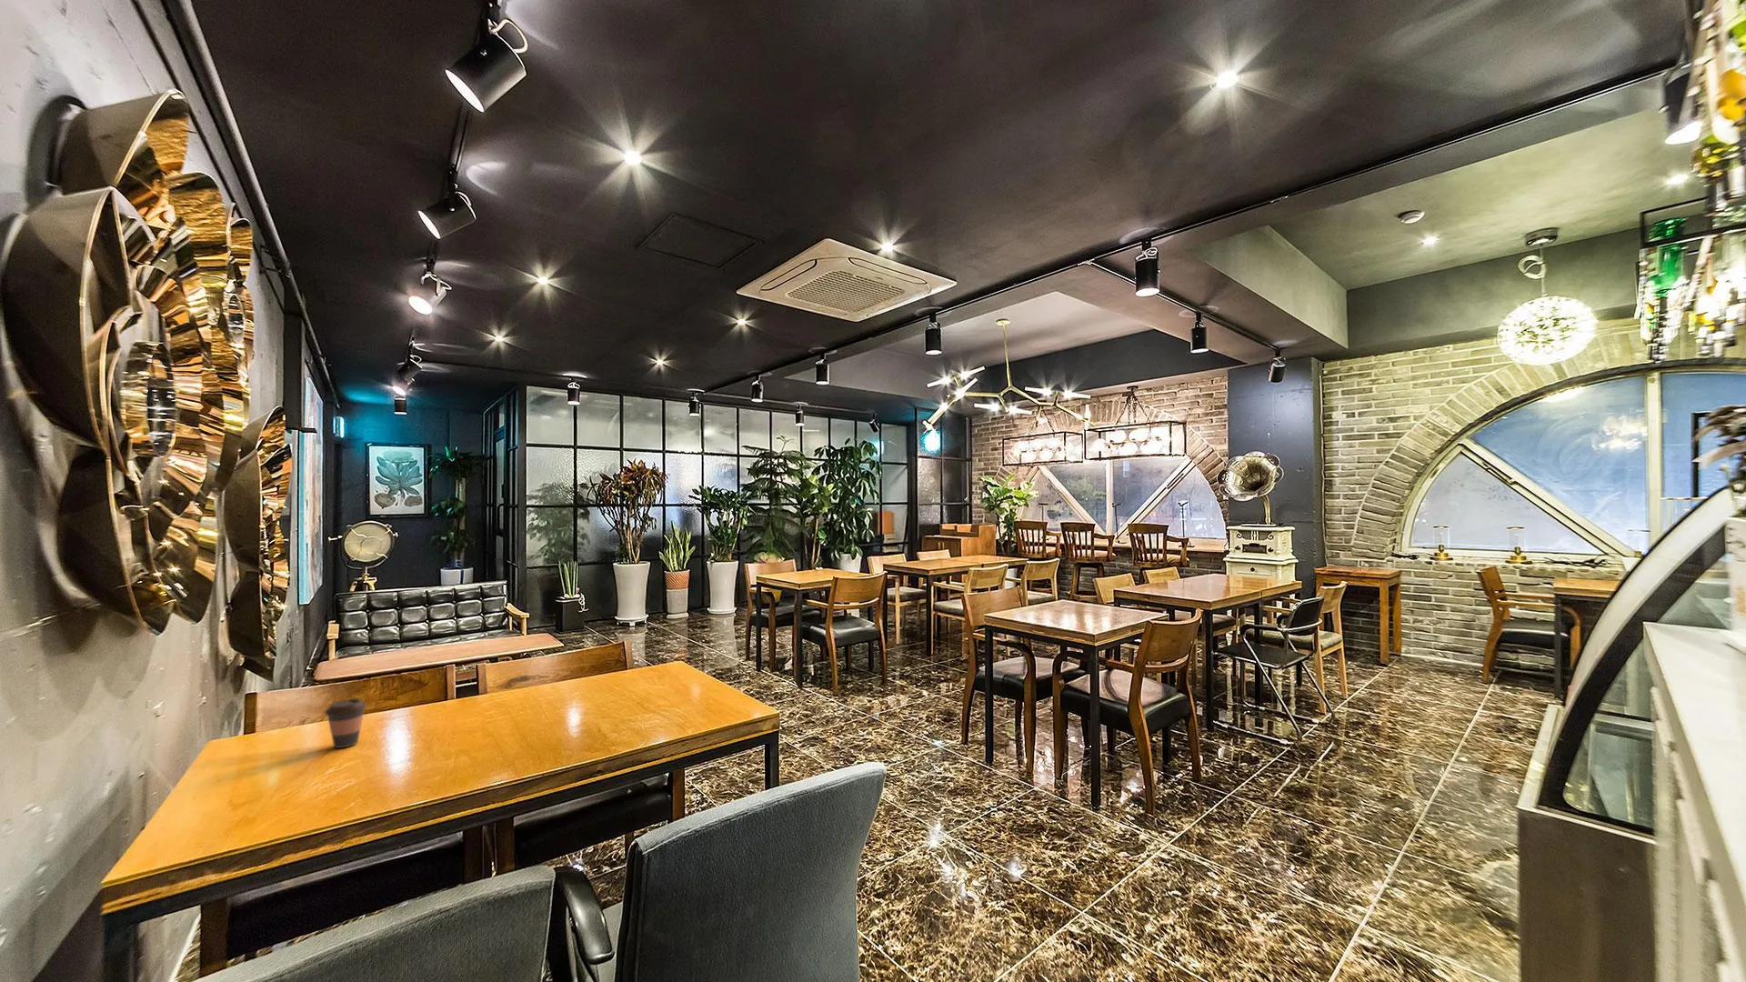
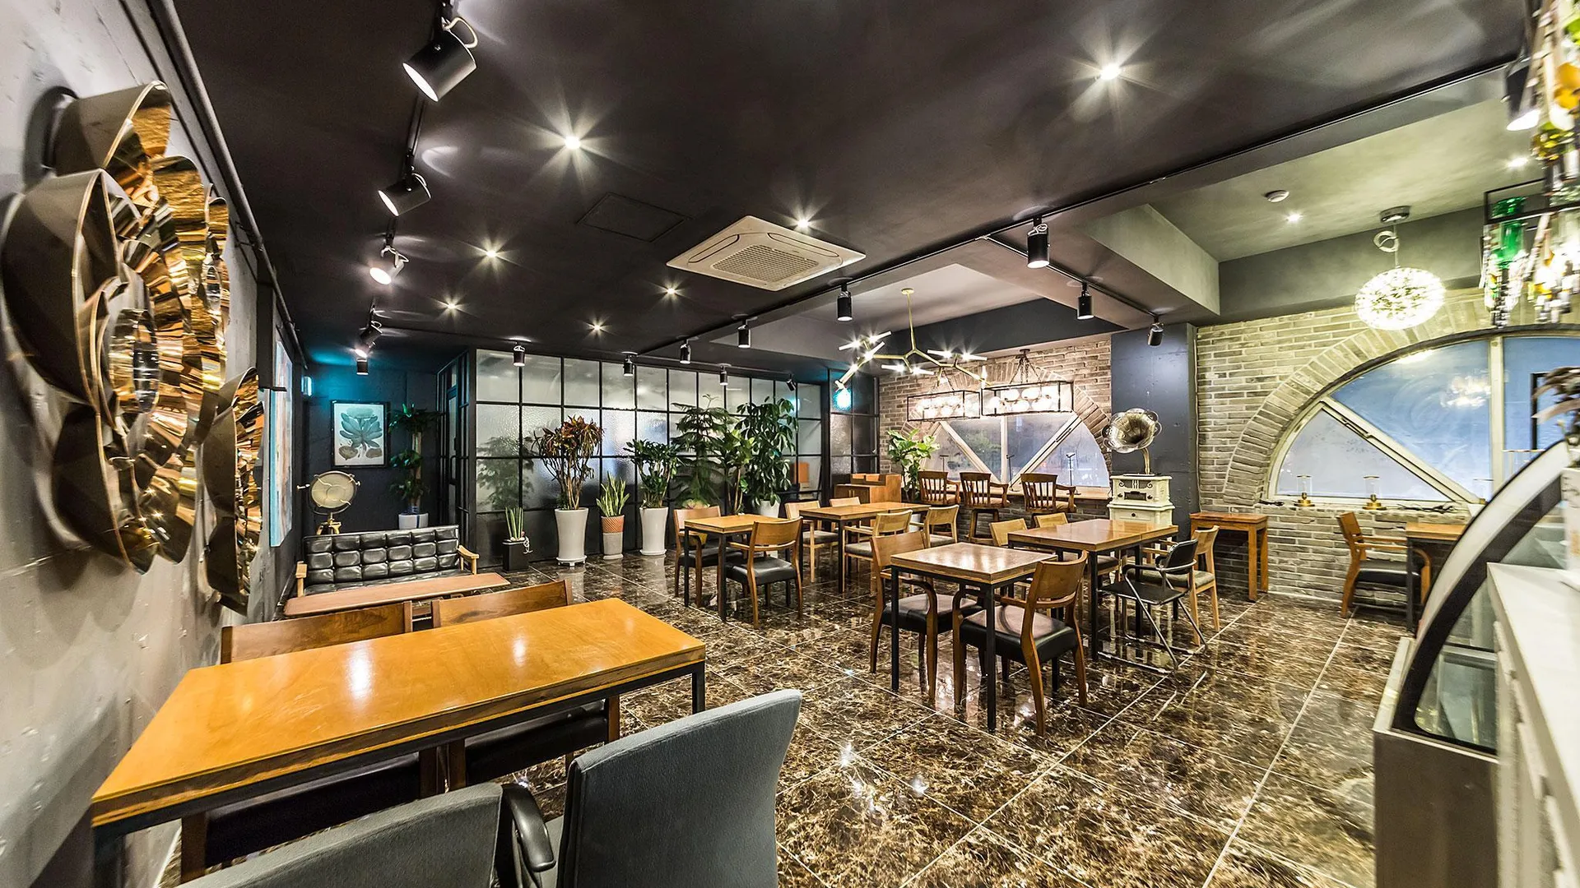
- coffee cup (345, 723)
